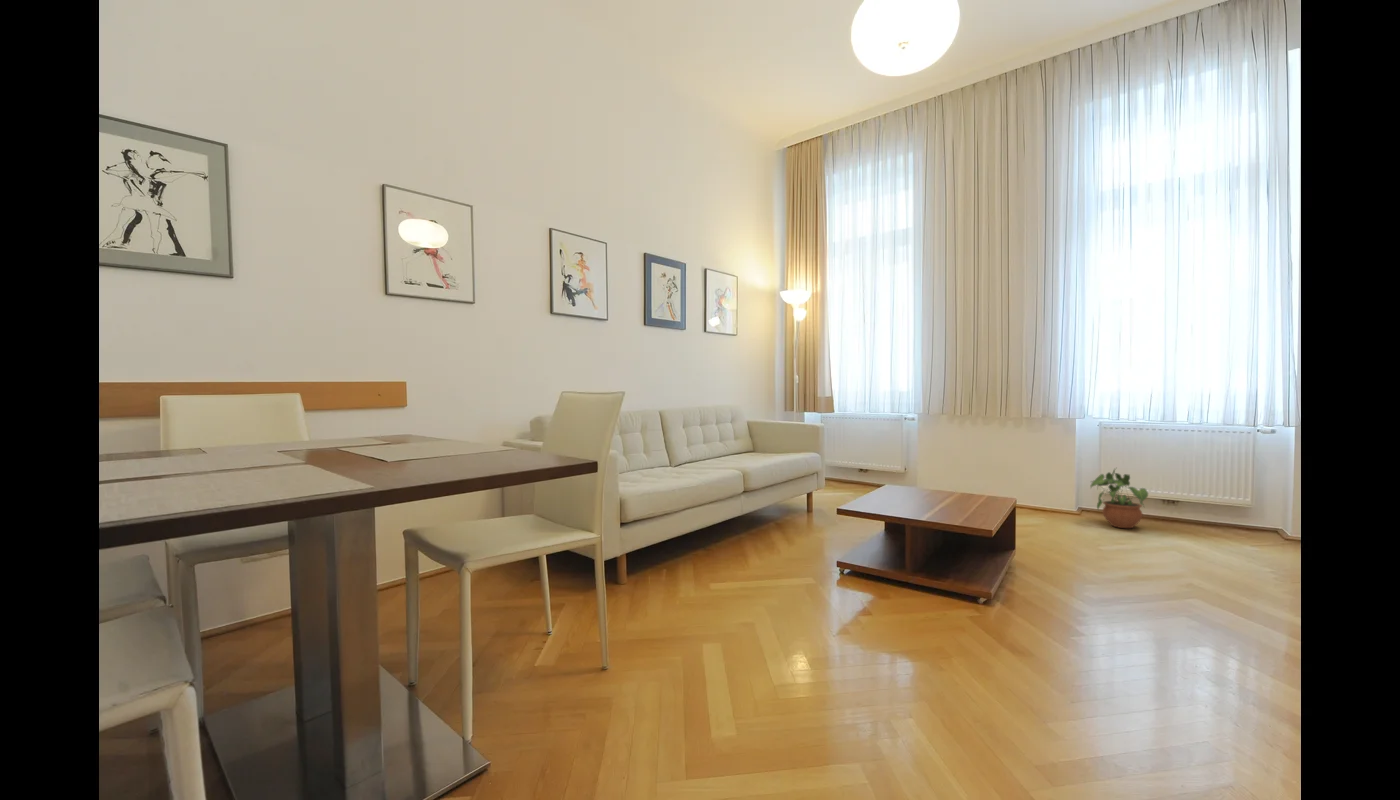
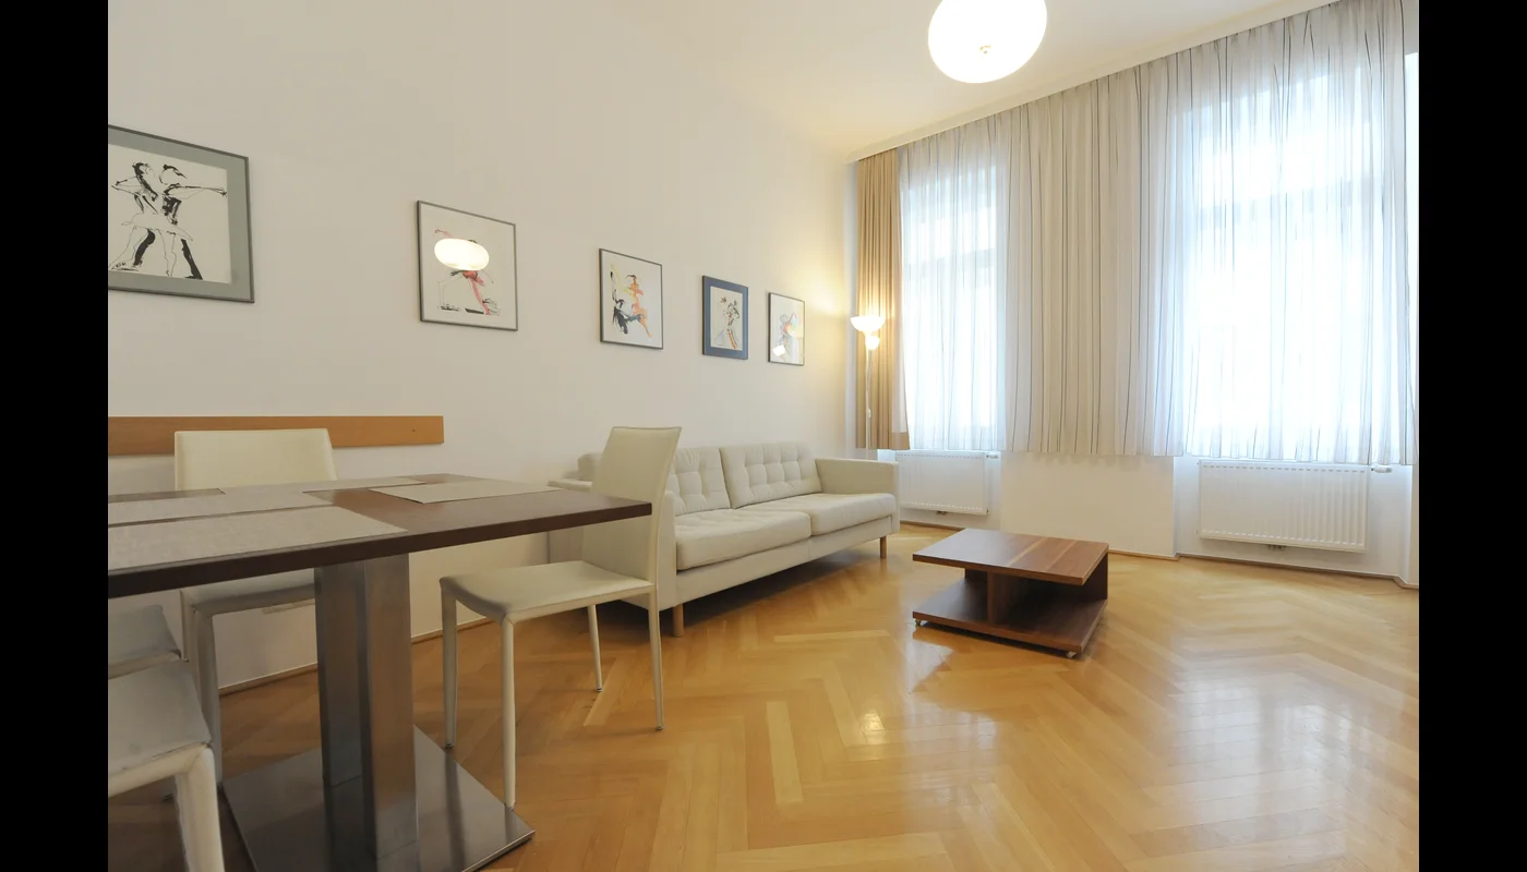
- potted plant (1118, 496)
